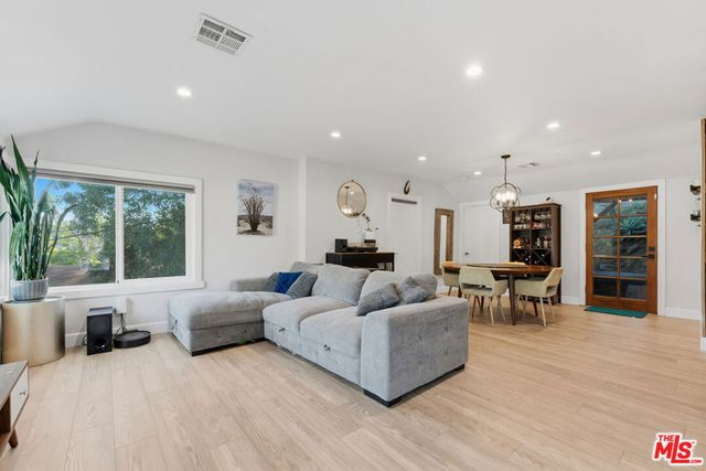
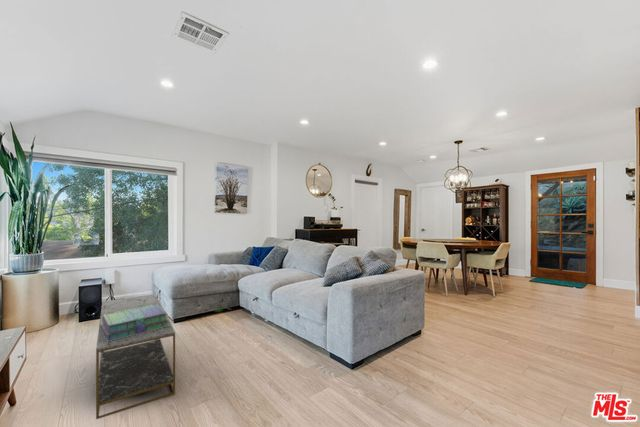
+ stack of books (135, 320)
+ coffee table (133, 340)
